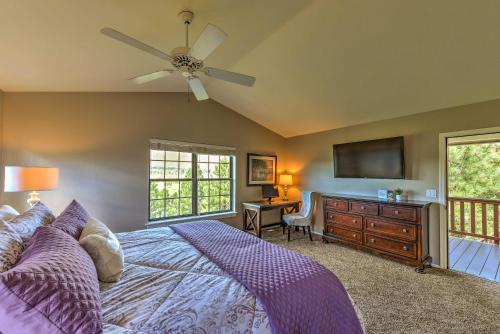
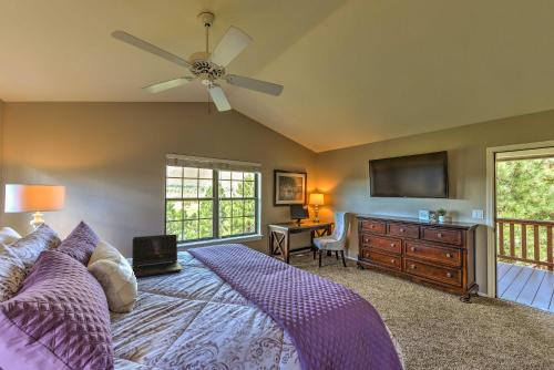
+ laptop computer (156, 254)
